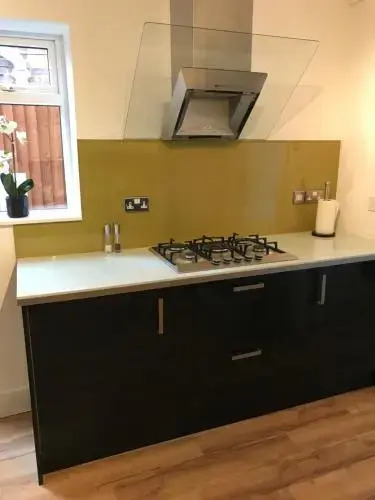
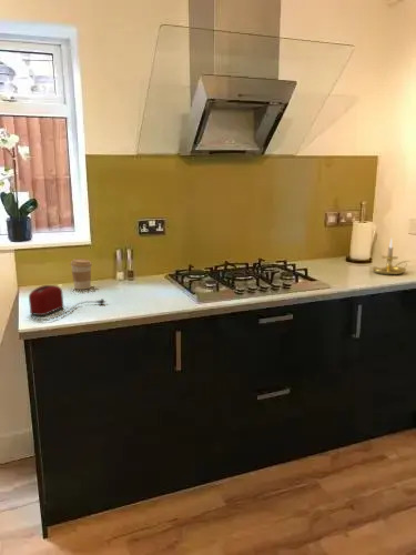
+ toaster (62, 297)
+ coffee cup (81, 273)
+ candle holder (392, 255)
